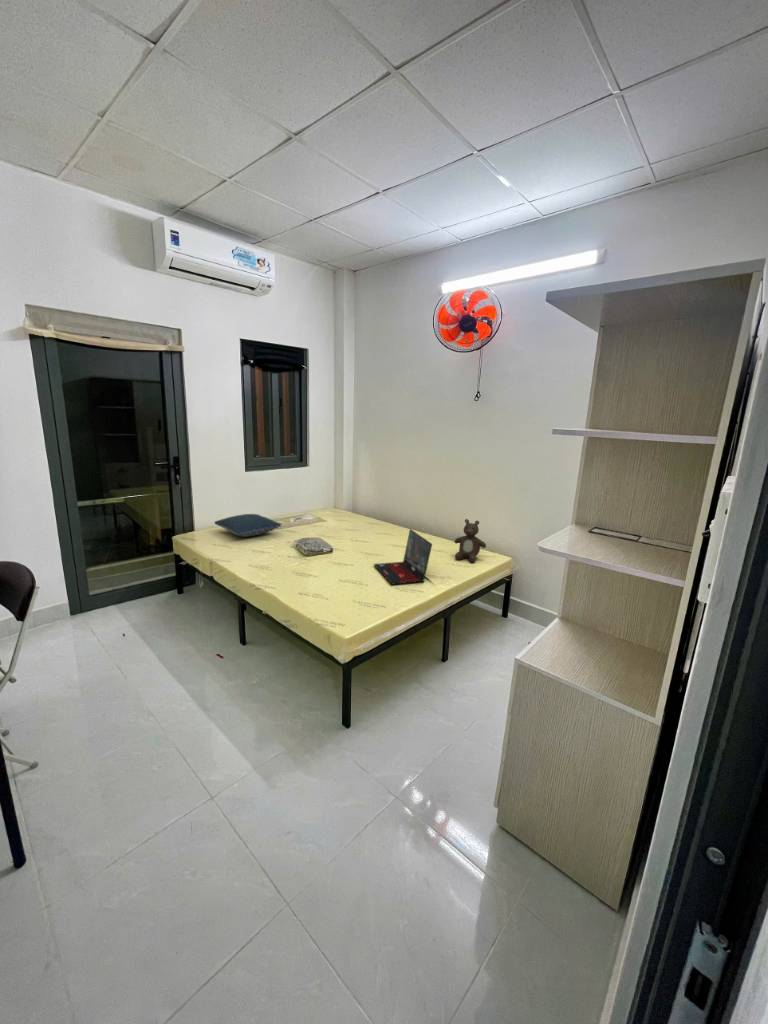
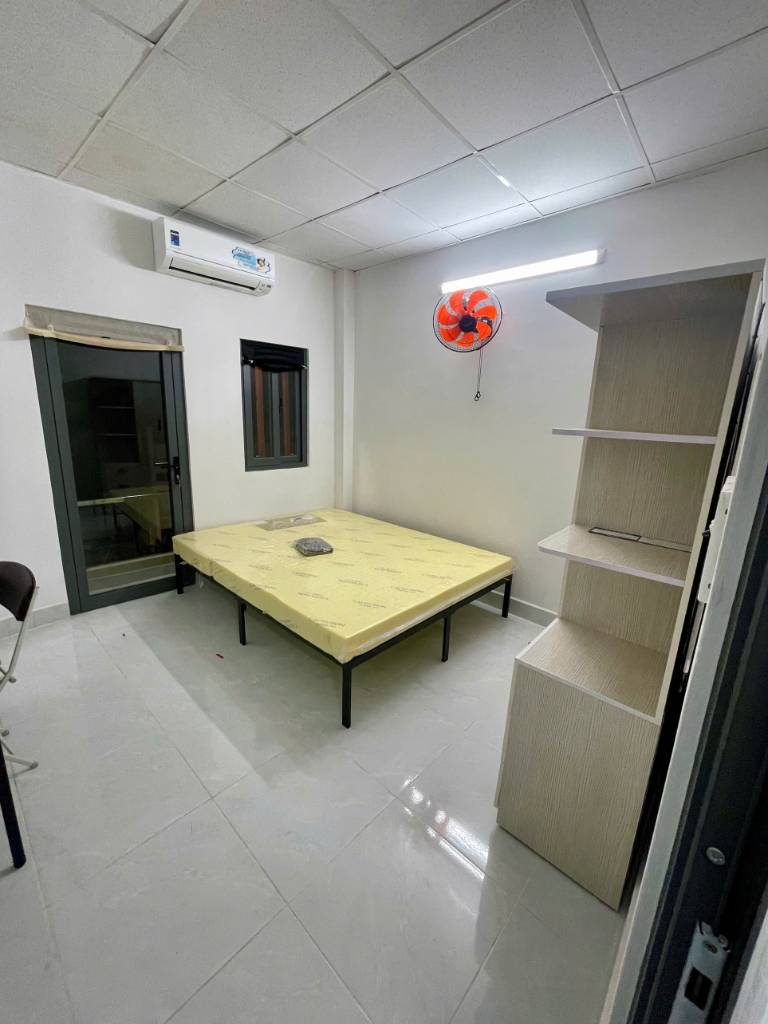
- teddy bear (469, 539)
- laptop (404, 555)
- pillow (248, 524)
